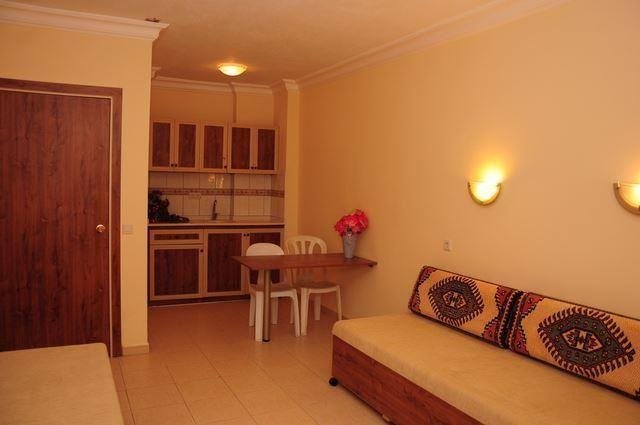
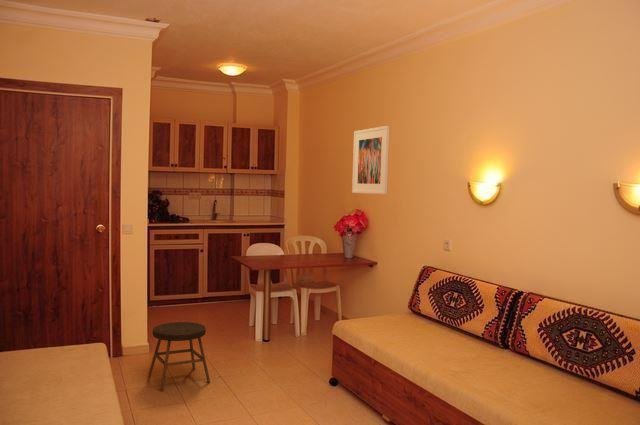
+ stool (179, 352)
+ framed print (369, 161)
